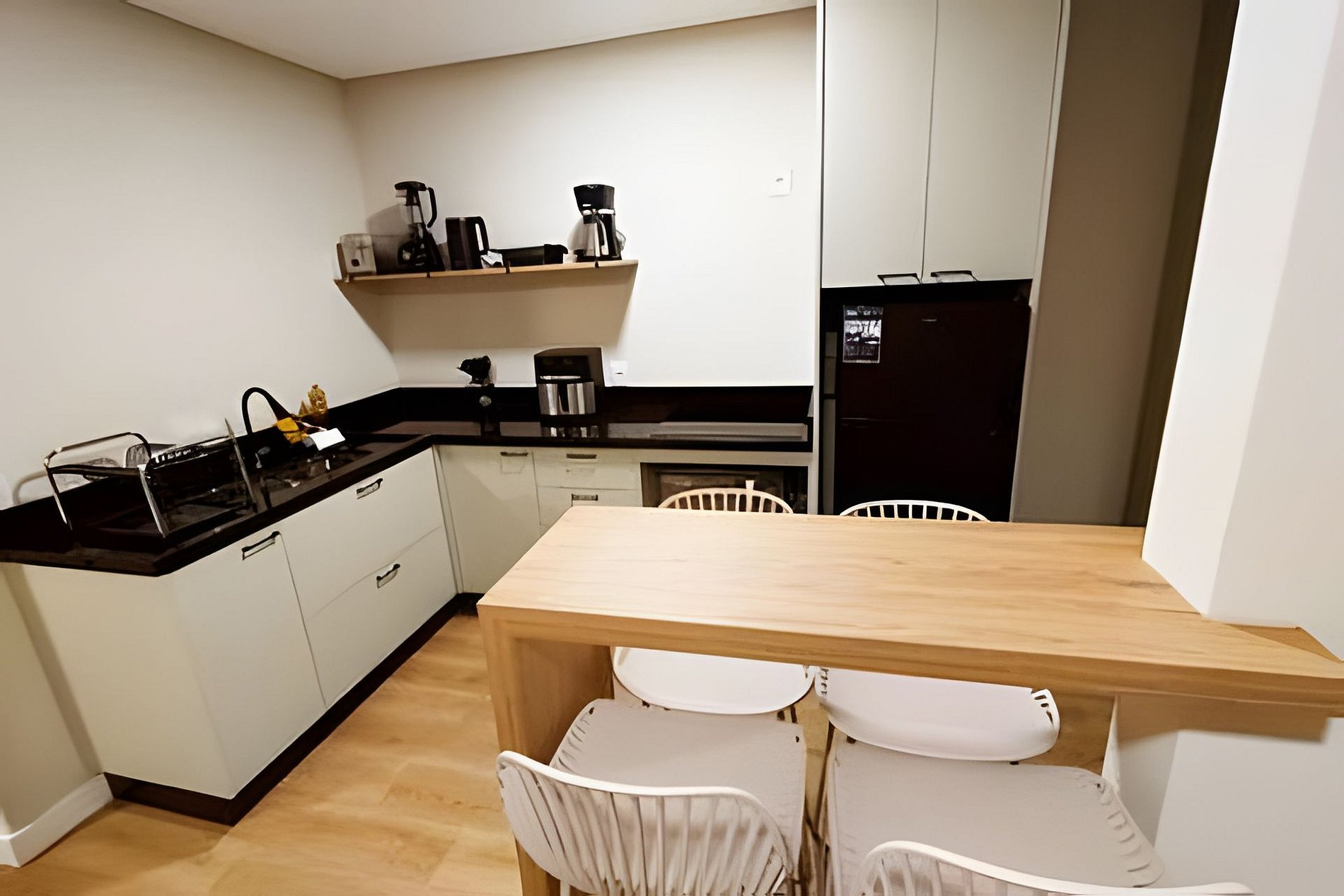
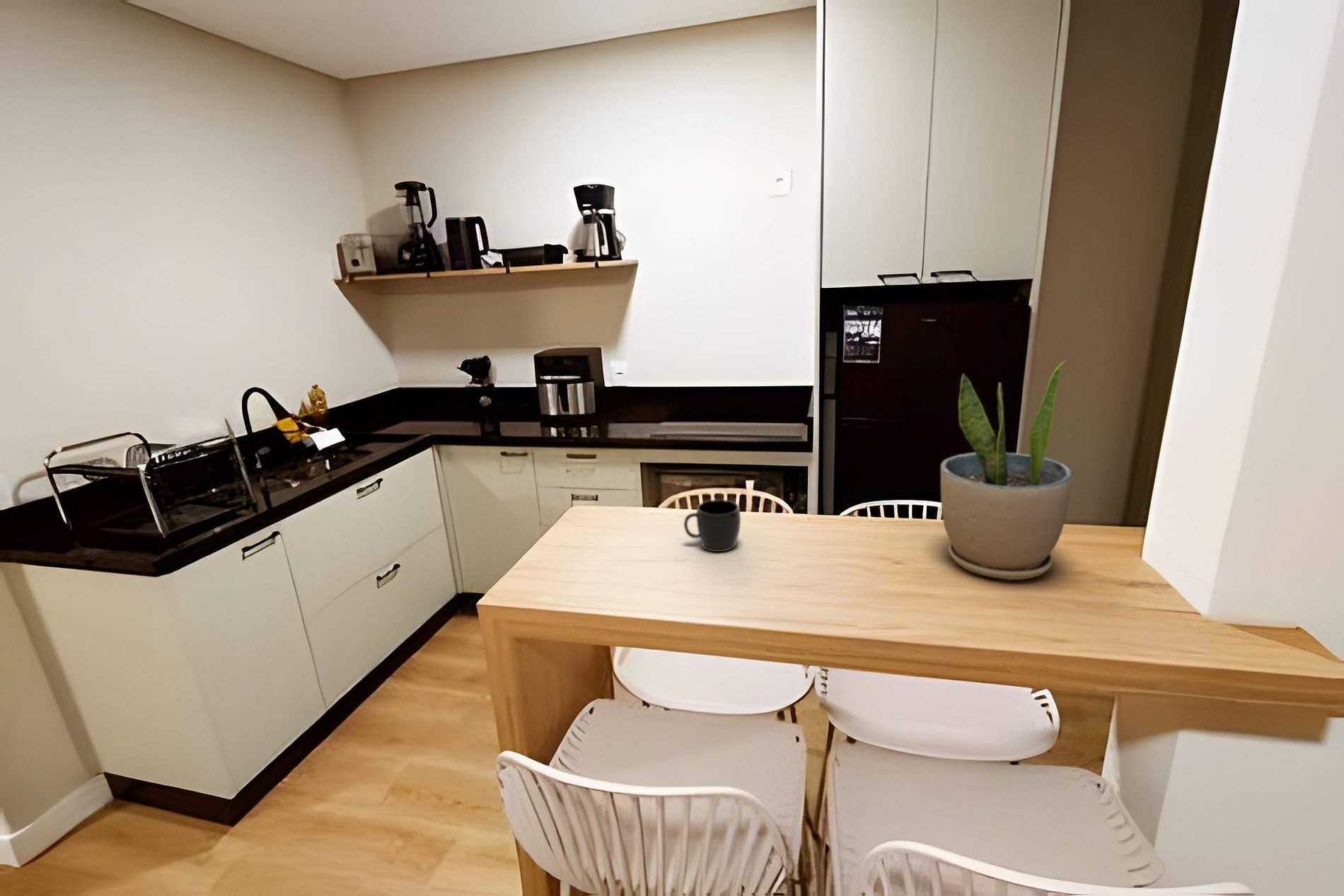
+ mug (712, 525)
+ potted plant (1004, 462)
